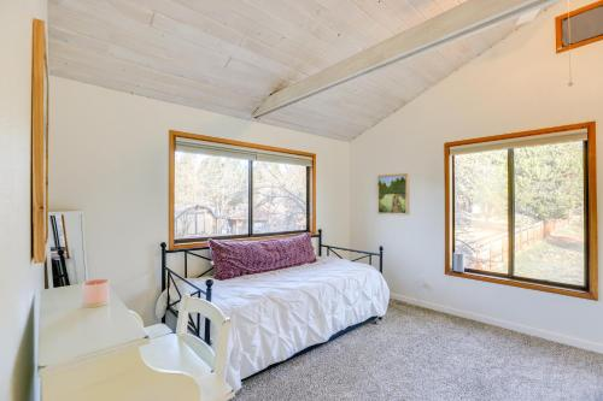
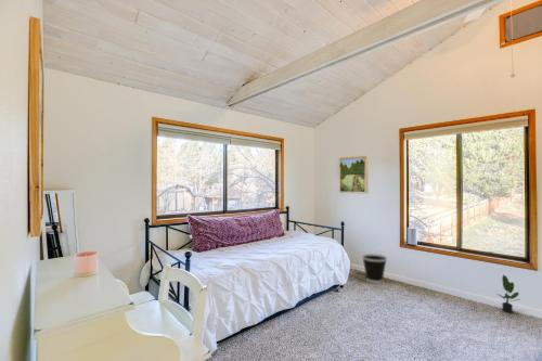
+ potted plant (507, 295)
+ wastebasket (374, 268)
